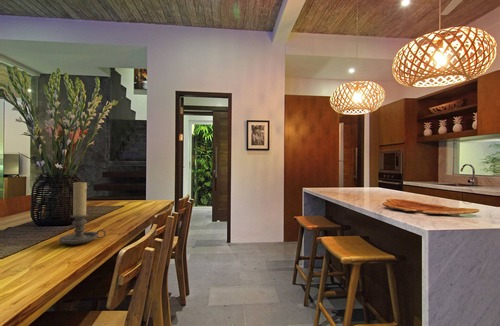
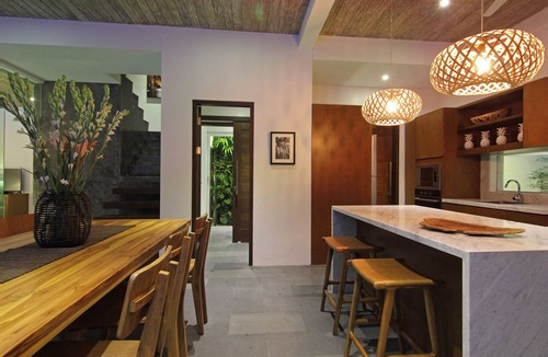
- candle holder (83, 211)
